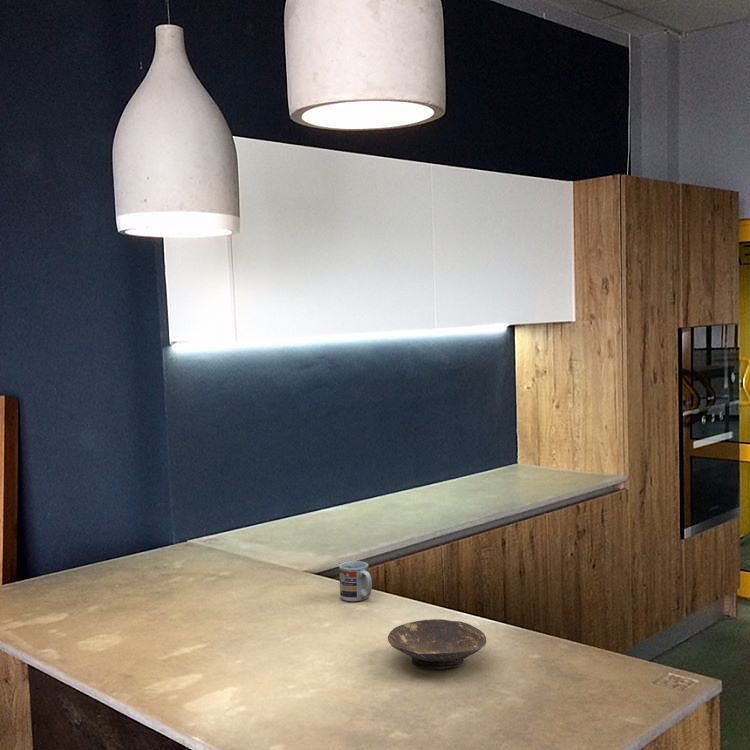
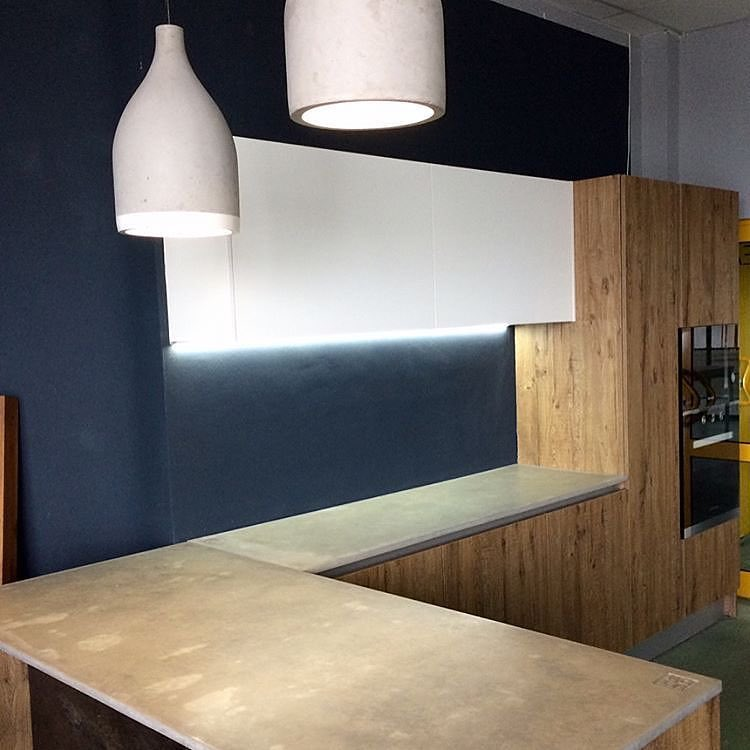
- cup (357, 582)
- bowl (437, 647)
